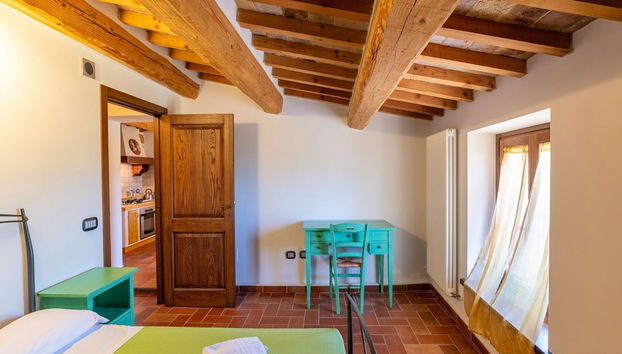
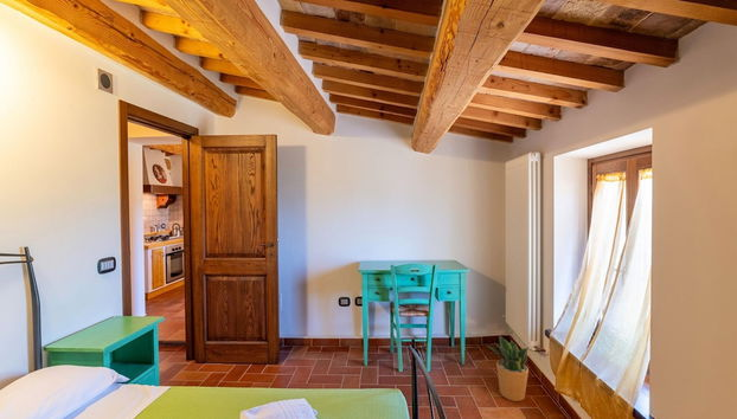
+ potted plant (508, 369)
